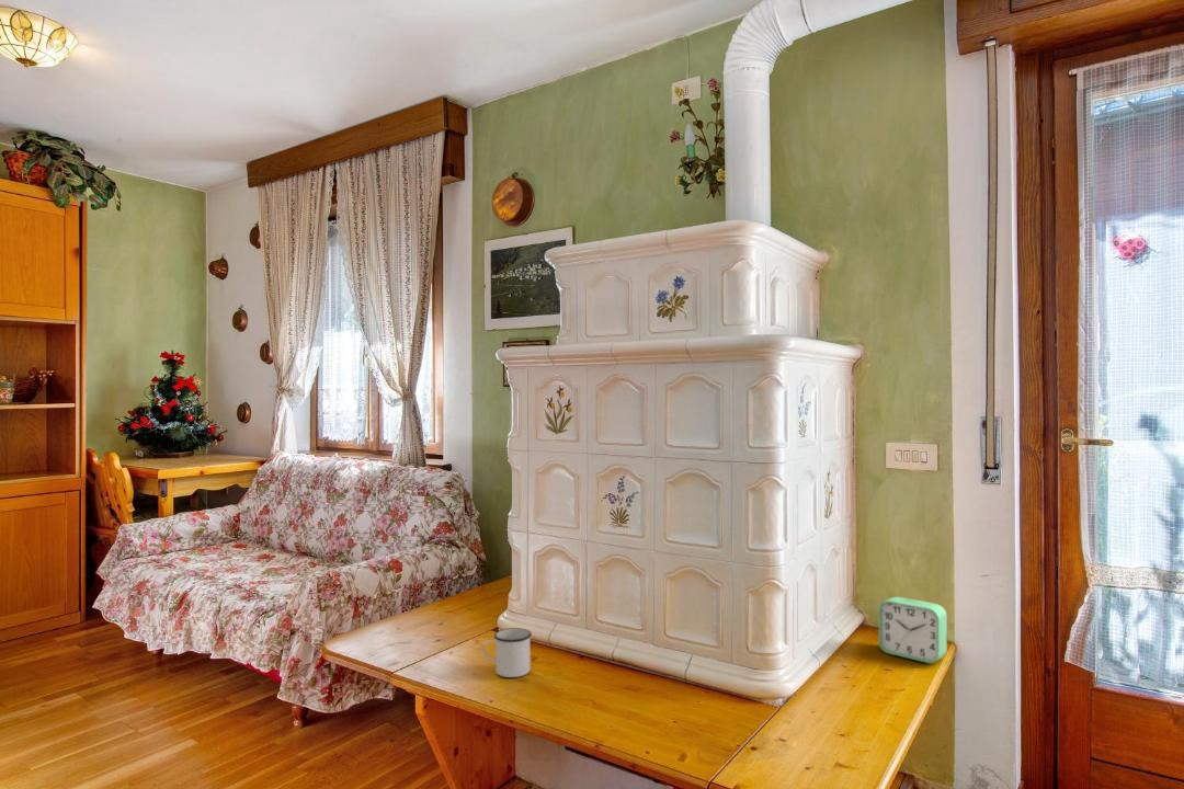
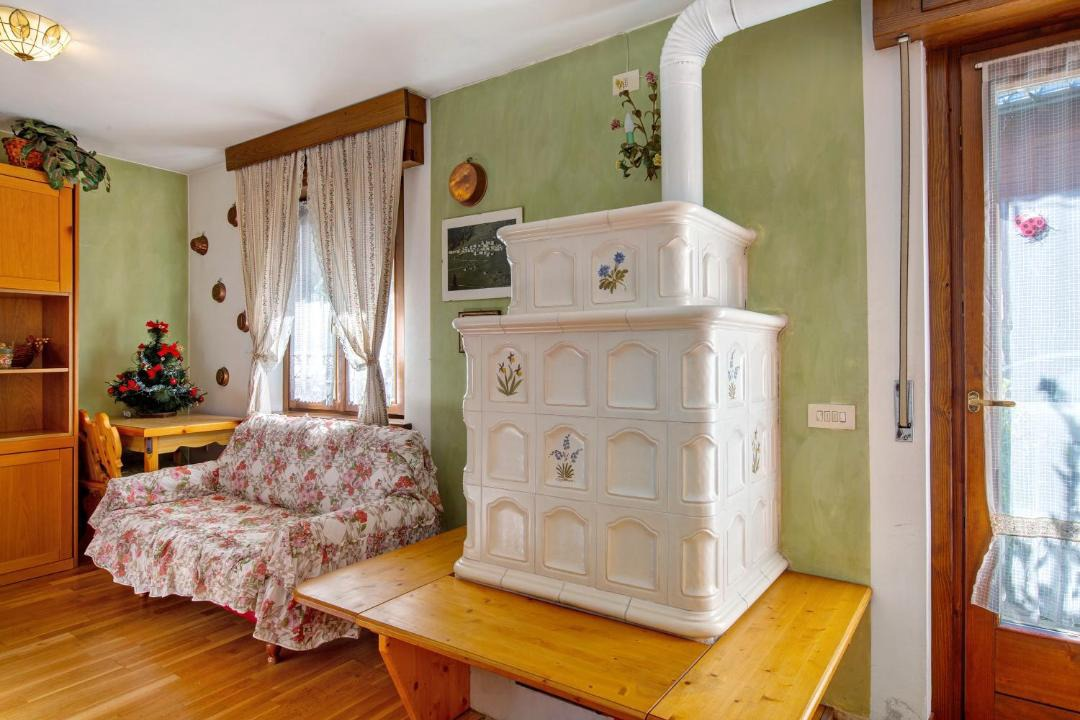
- alarm clock (912, 628)
- mug (506, 652)
